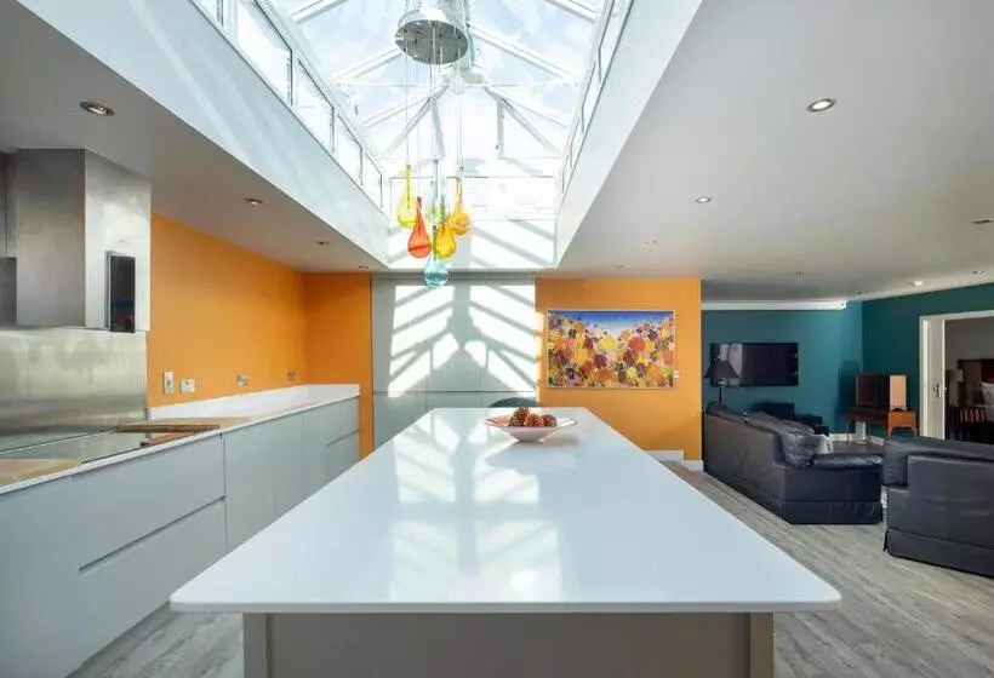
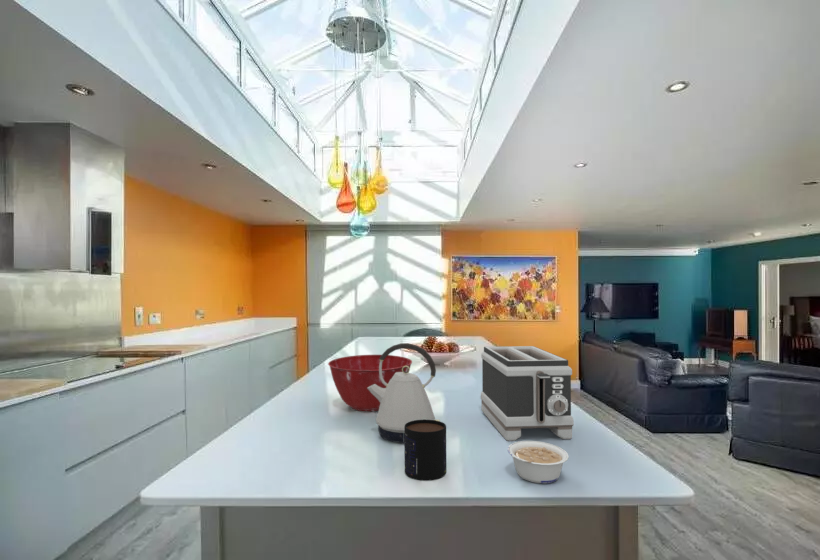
+ mug (422, 445)
+ mixing bowl (370, 383)
+ toaster (524, 390)
+ kettle (403, 389)
+ legume (538, 461)
